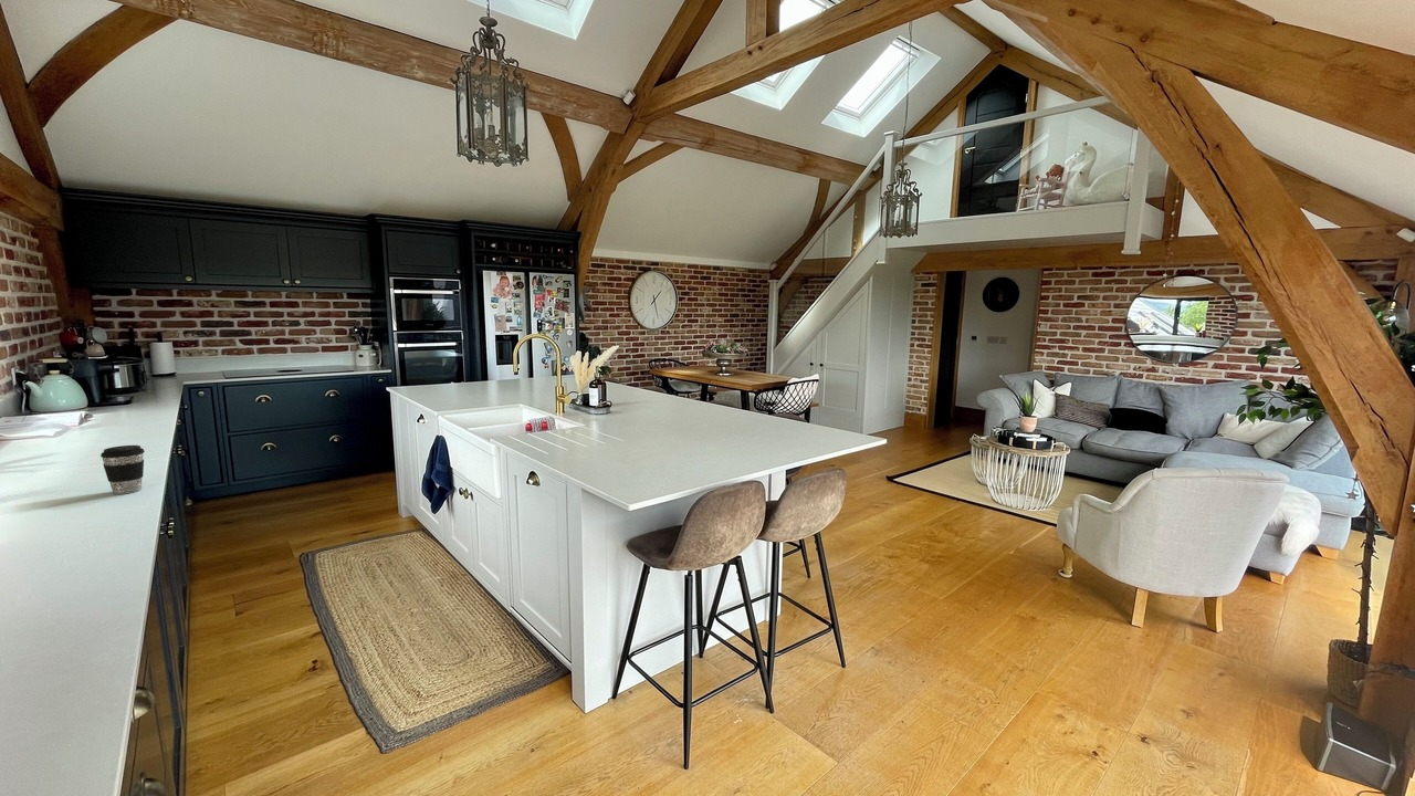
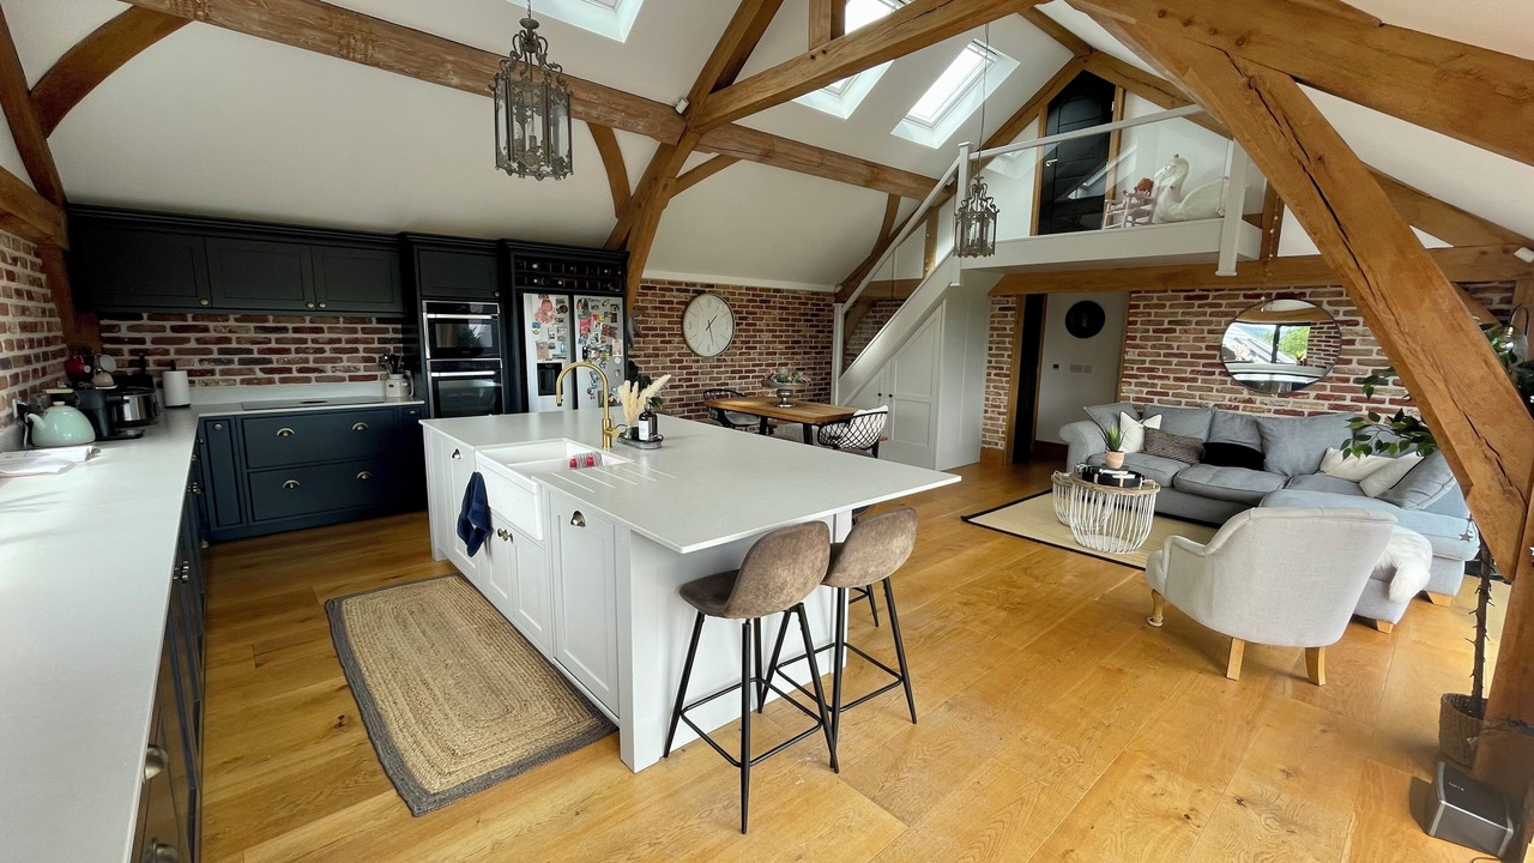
- coffee cup (125, 469)
